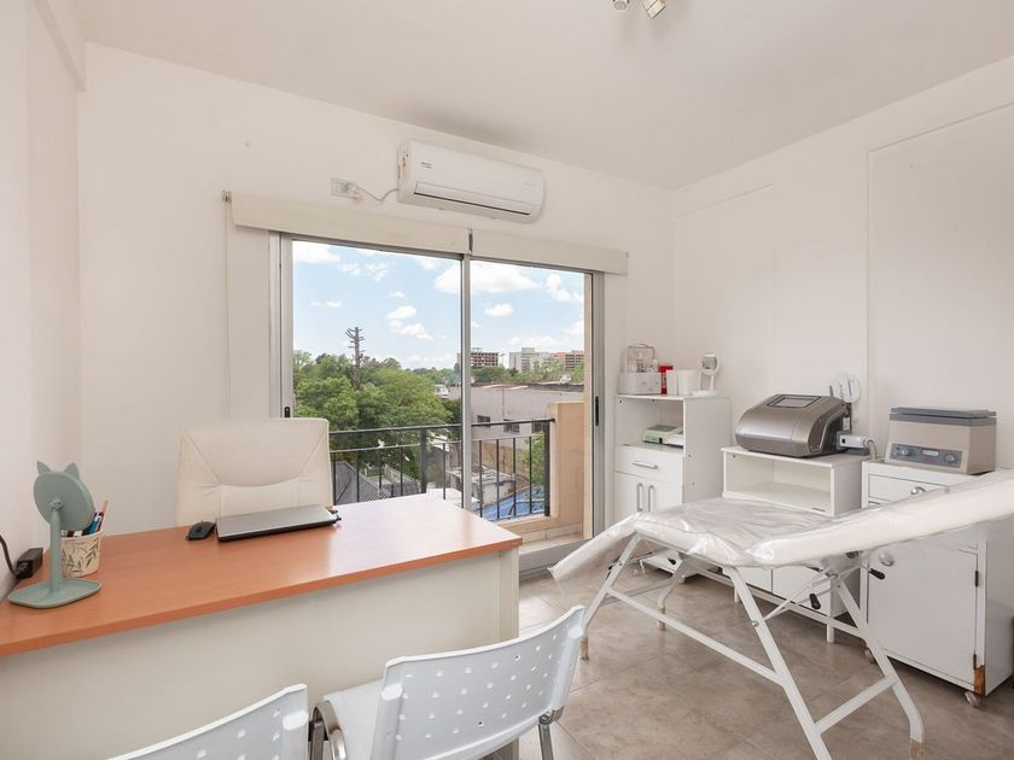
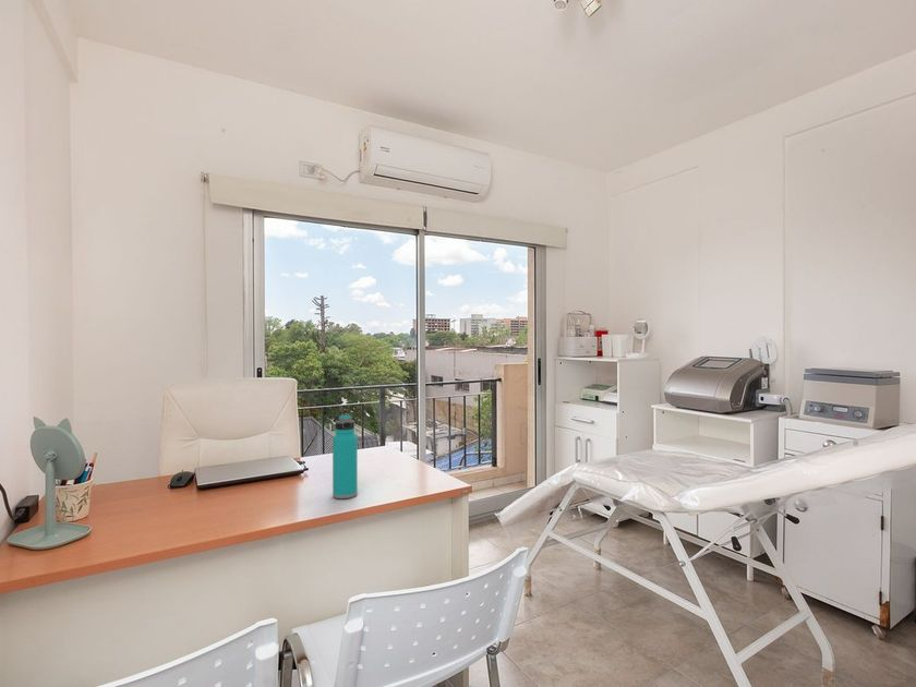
+ water bottle (345, 455)
